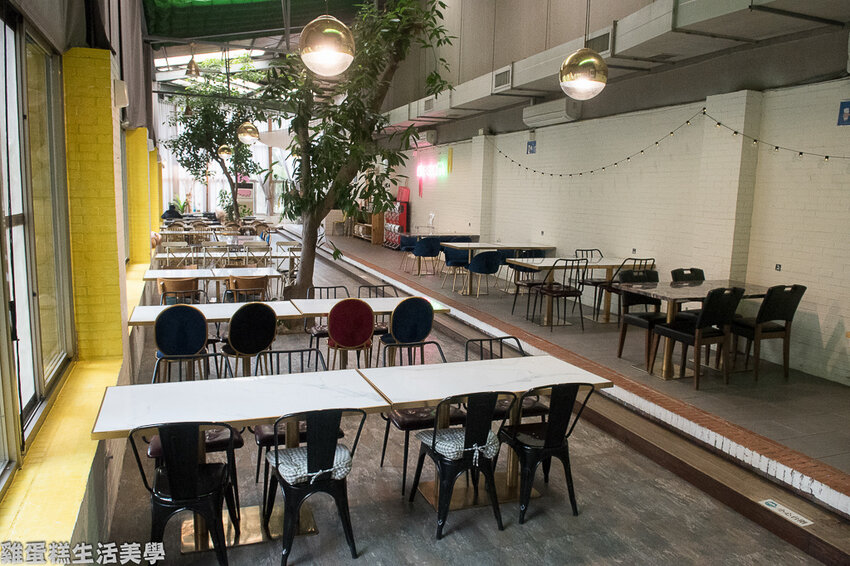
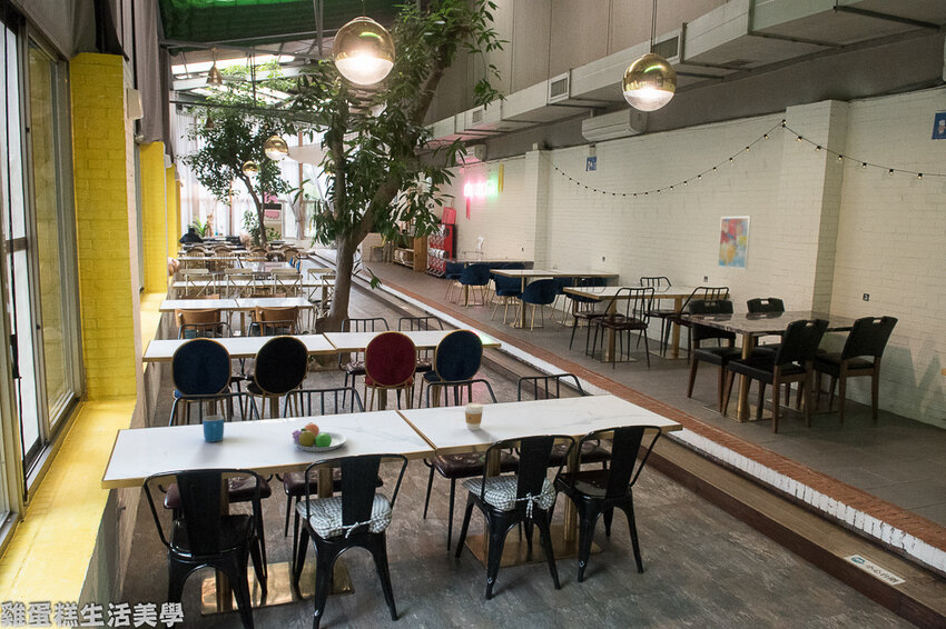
+ coffee cup (473, 416)
+ wall art (733, 242)
+ mug (214, 429)
+ fruit bowl (318, 435)
